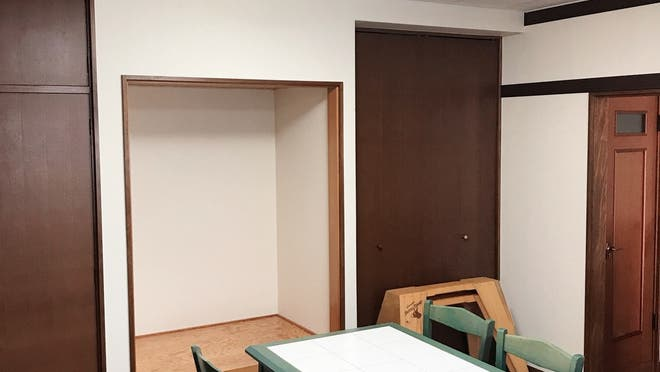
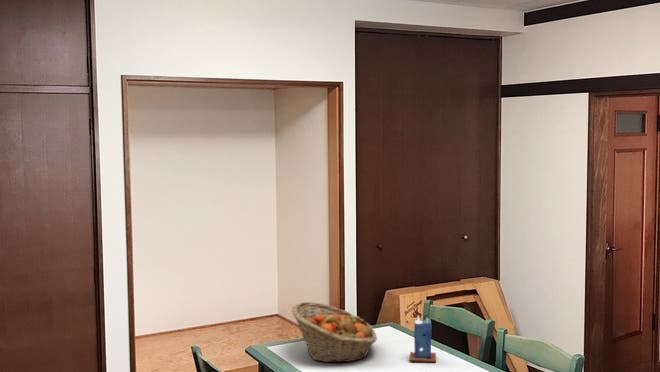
+ fruit basket (334, 329)
+ candle (423, 336)
